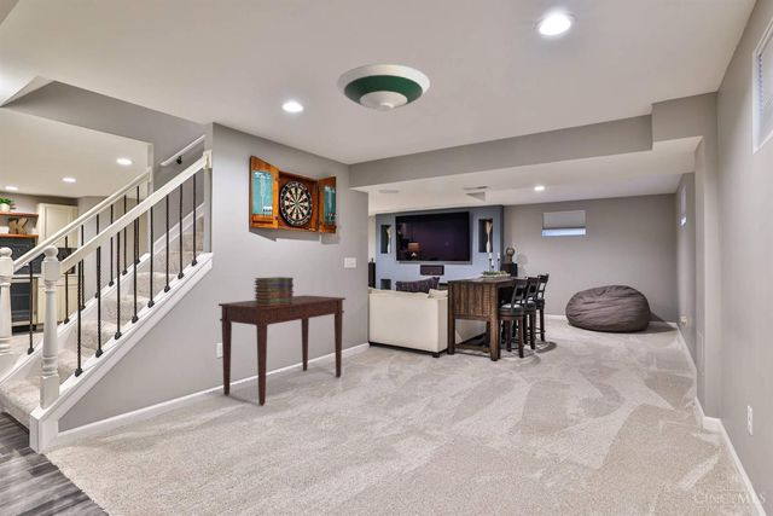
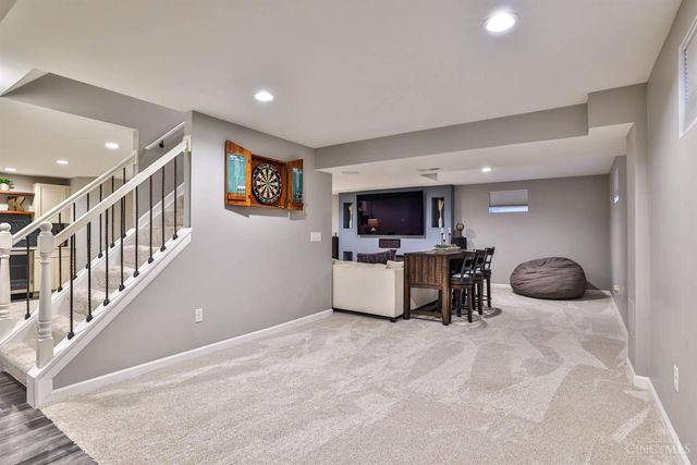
- book stack (273, 290)
- desk (302, 342)
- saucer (383, 97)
